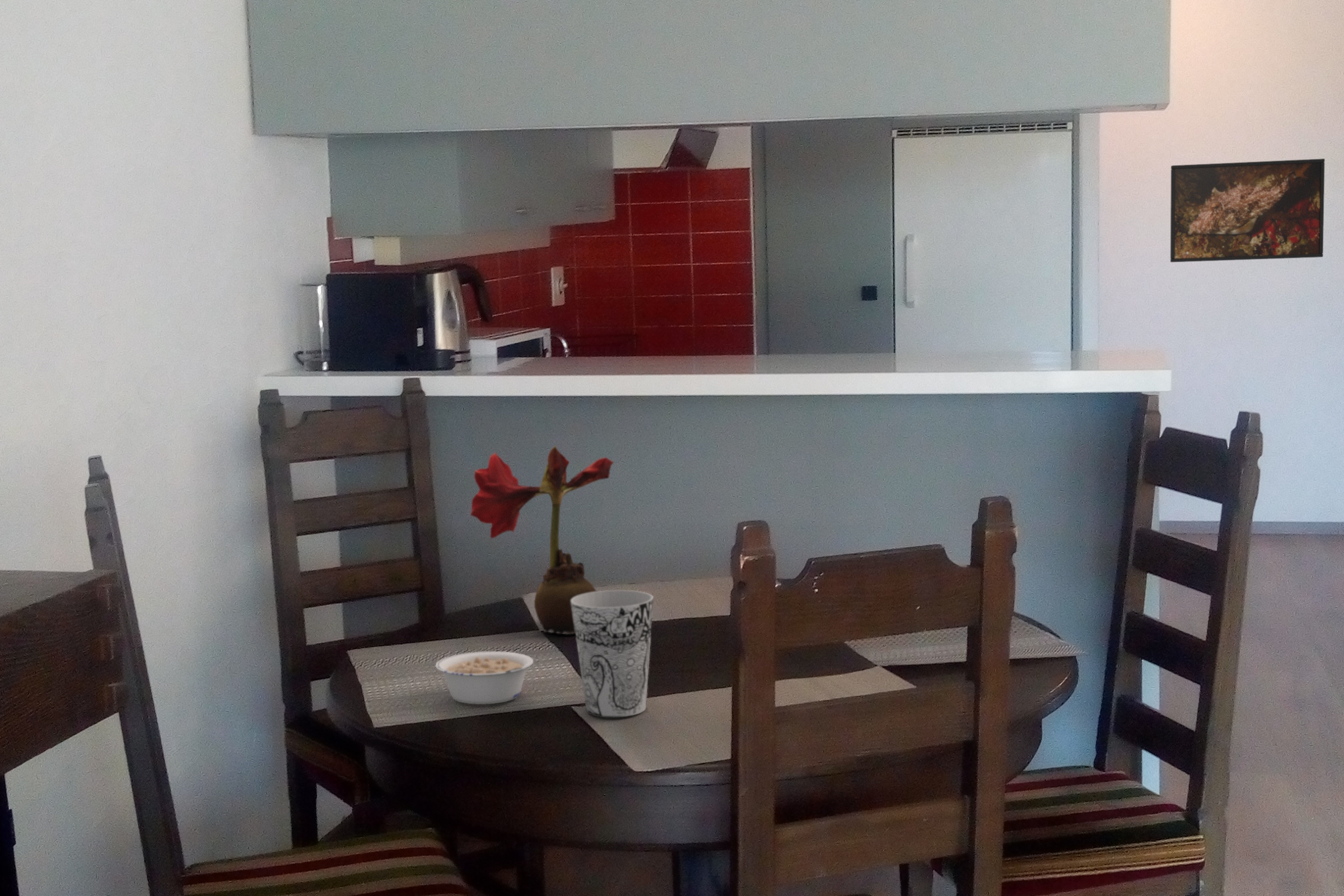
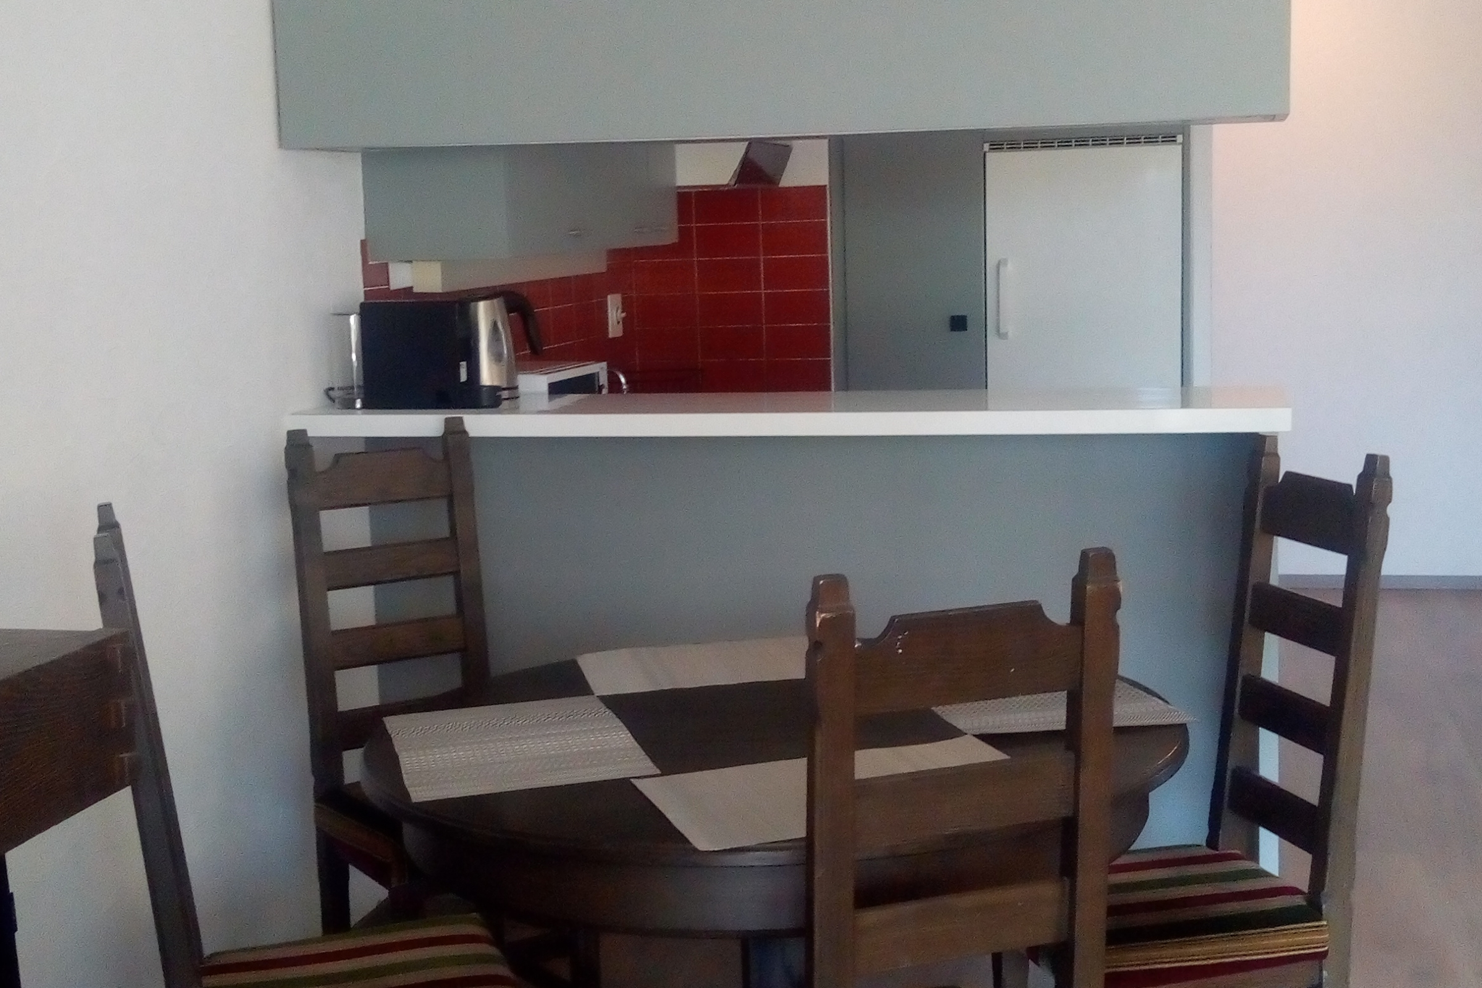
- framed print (1246, 211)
- flower (550, 535)
- legume (488, 676)
- cup (614, 654)
